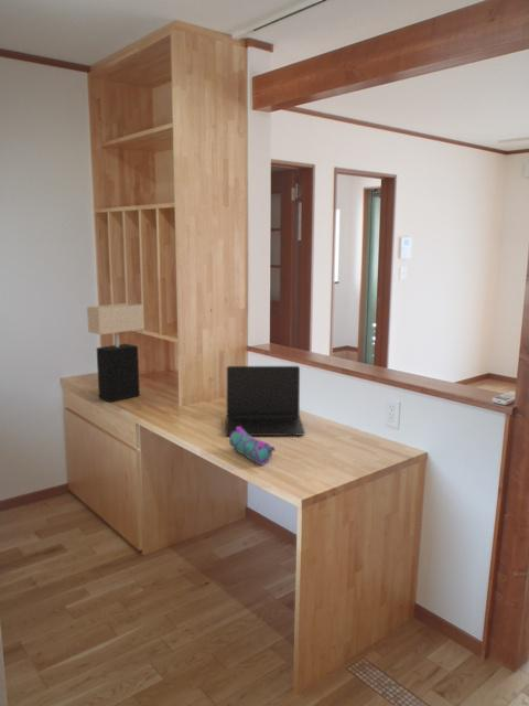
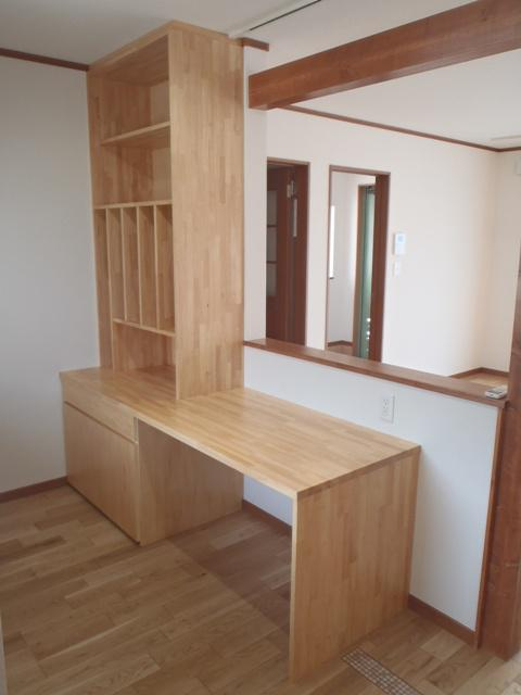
- pencil case (250, 446)
- laptop (263, 399)
- table lamp (117, 352)
